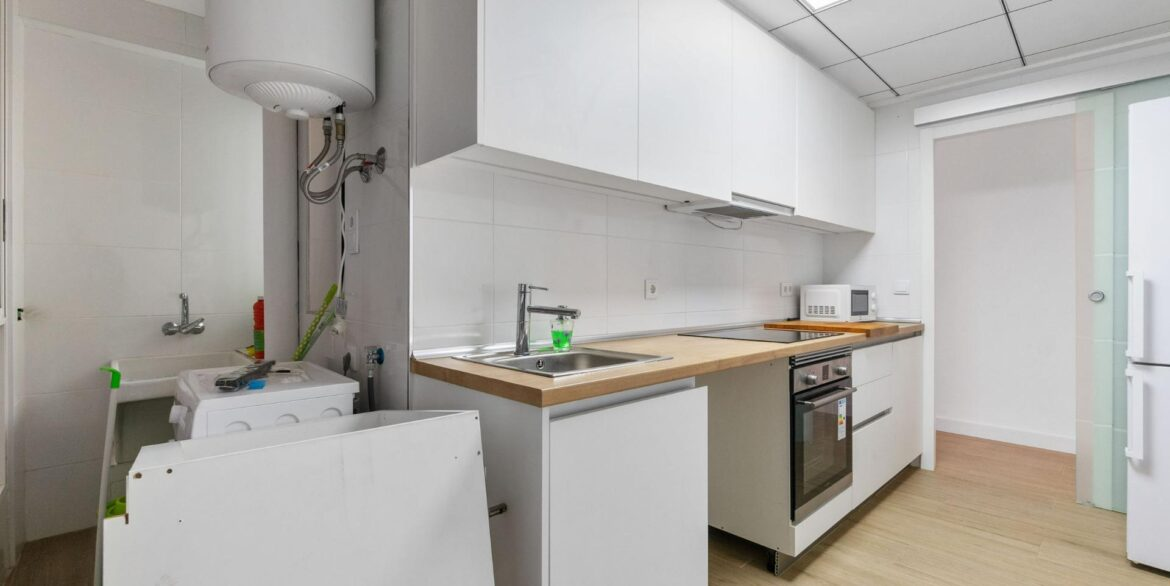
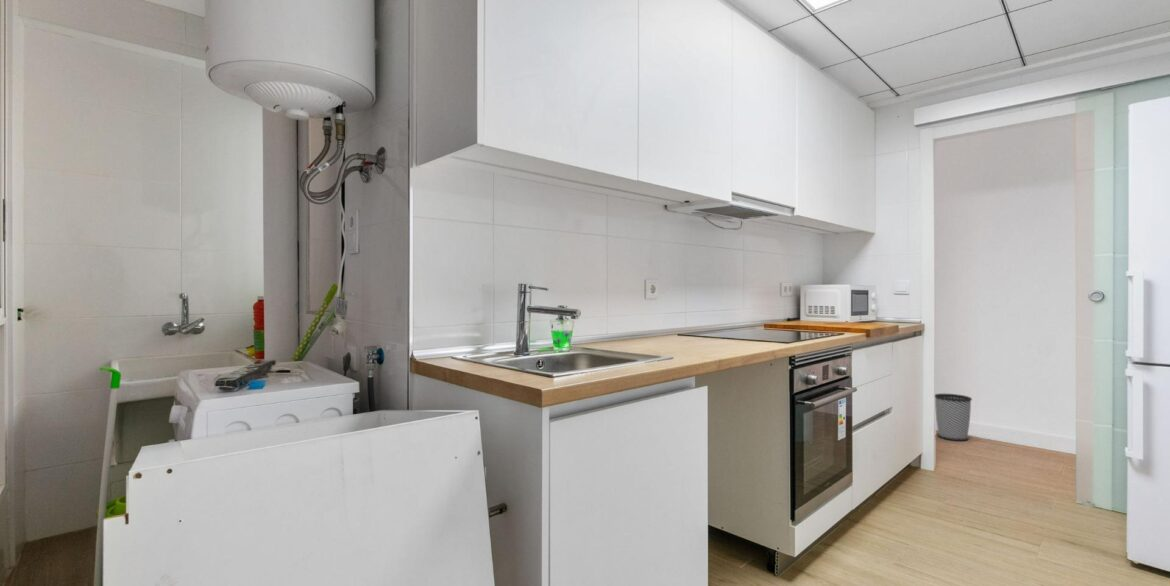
+ wastebasket (952, 416)
